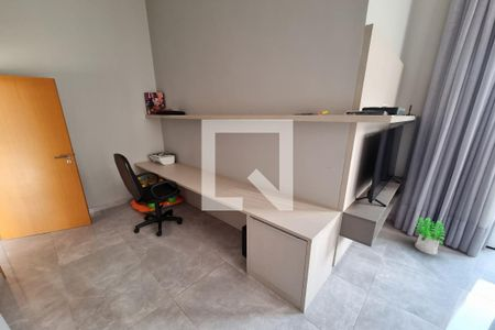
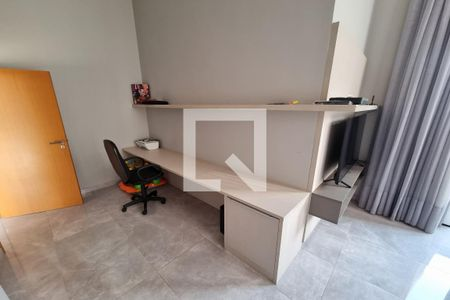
- potted plant (427, 234)
